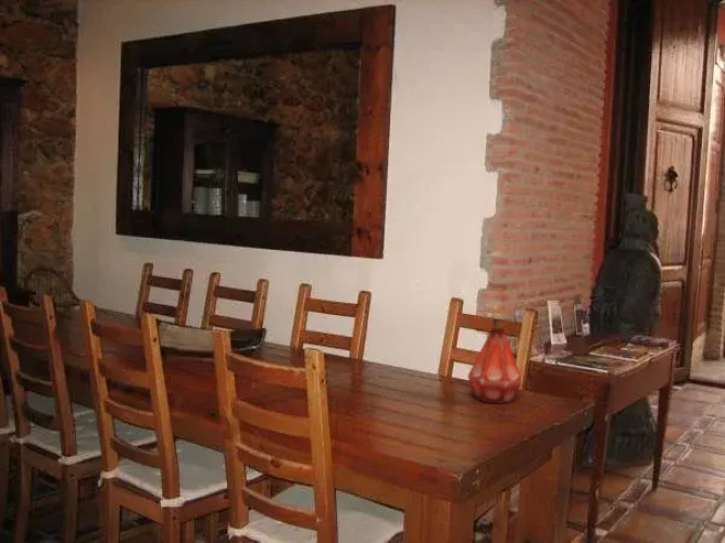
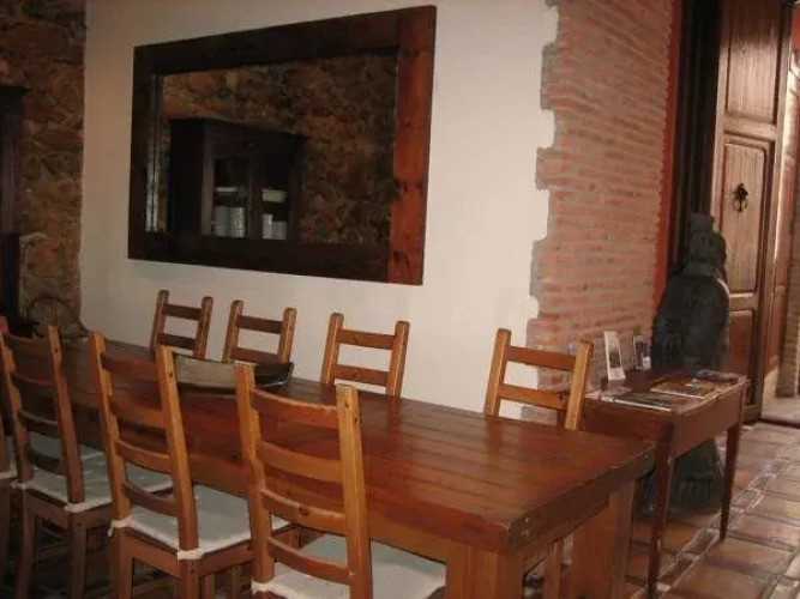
- bottle (495, 358)
